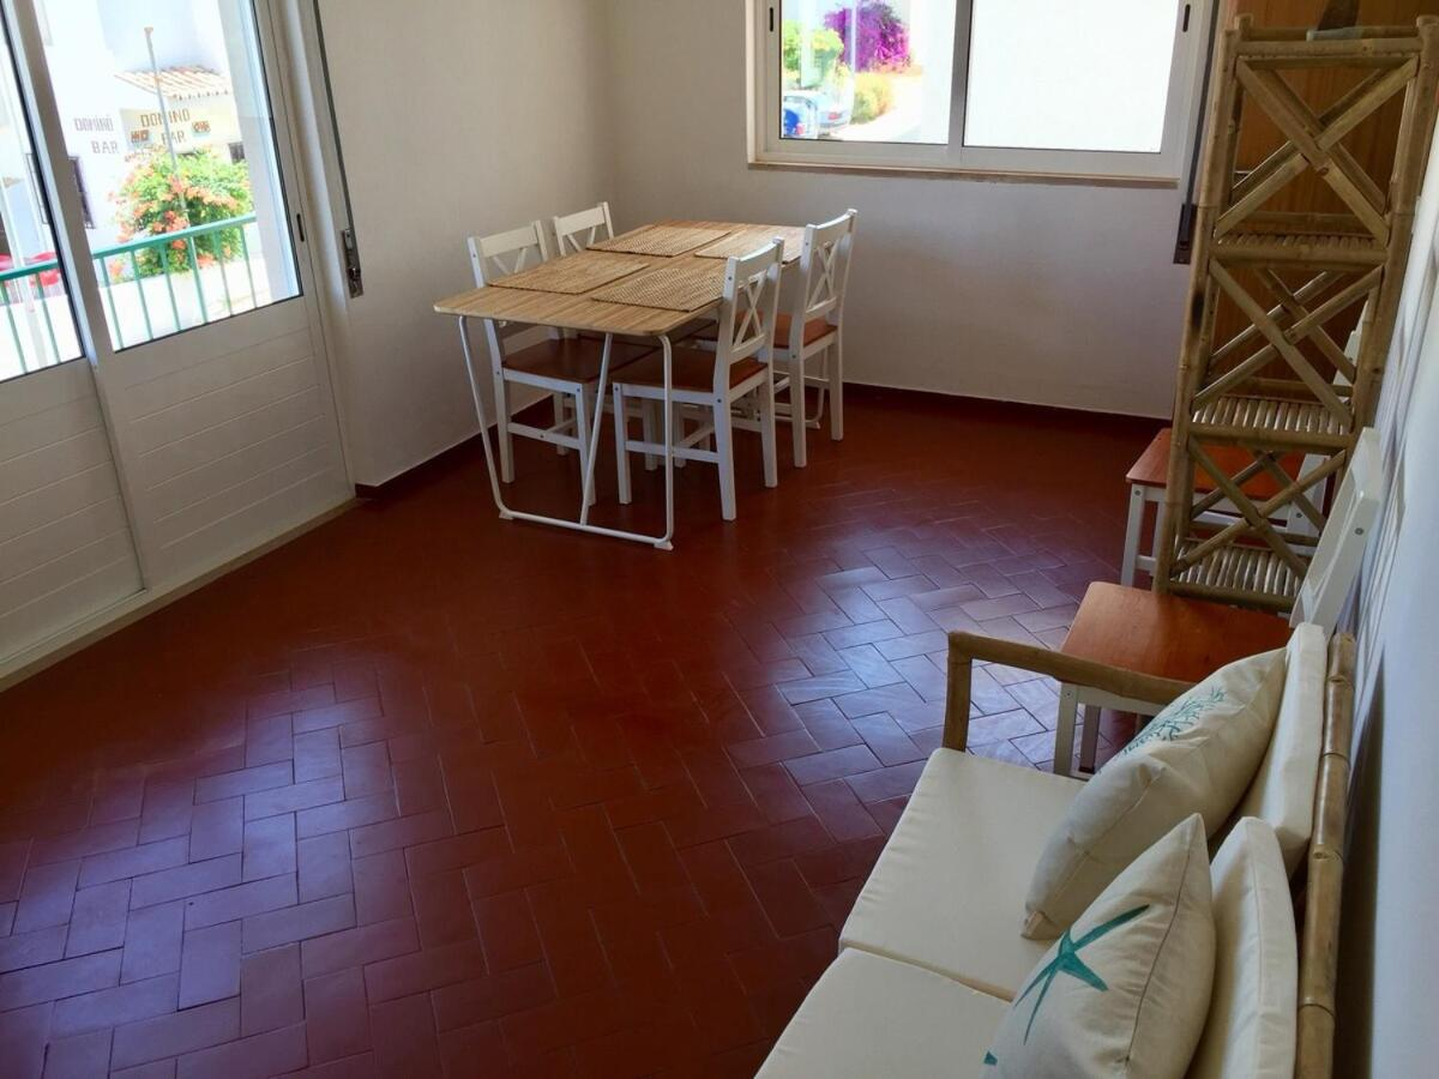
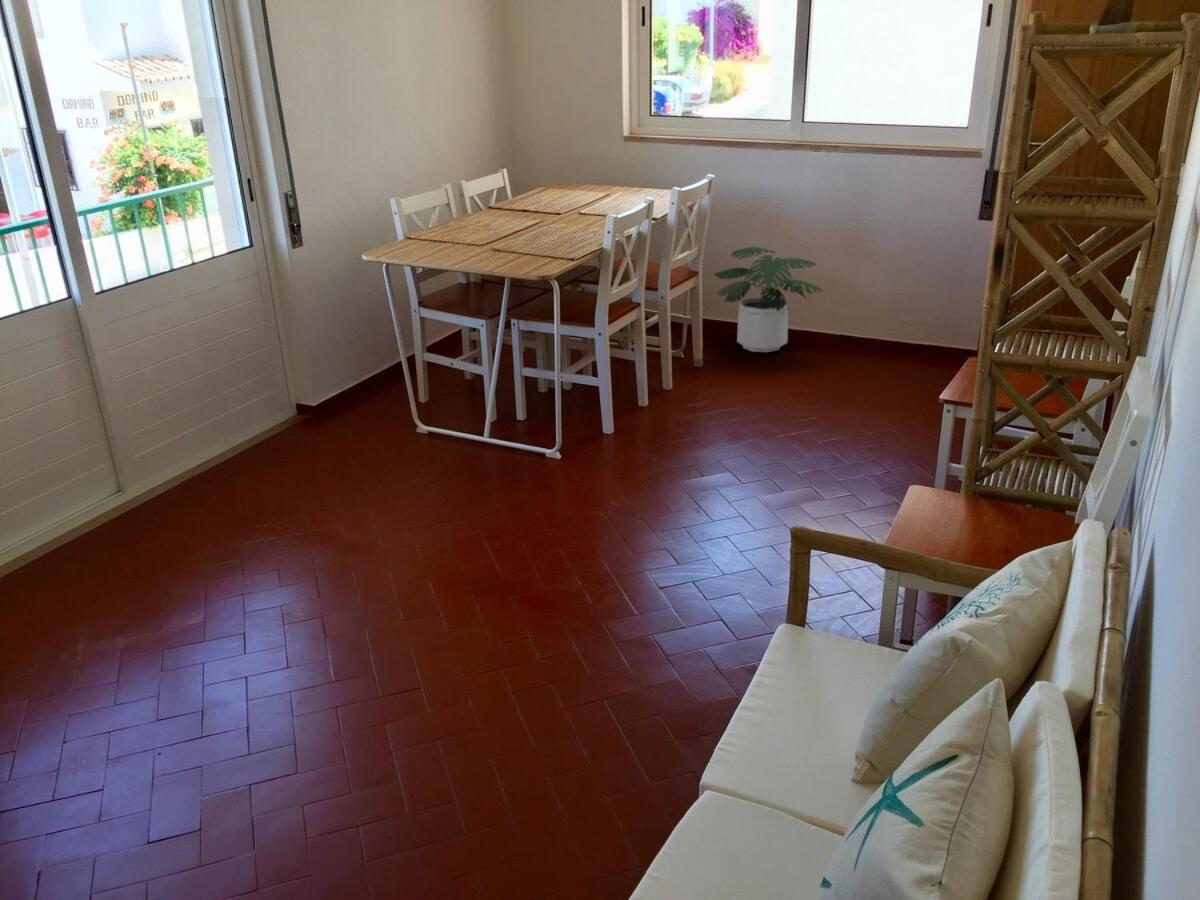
+ potted plant (765, 301)
